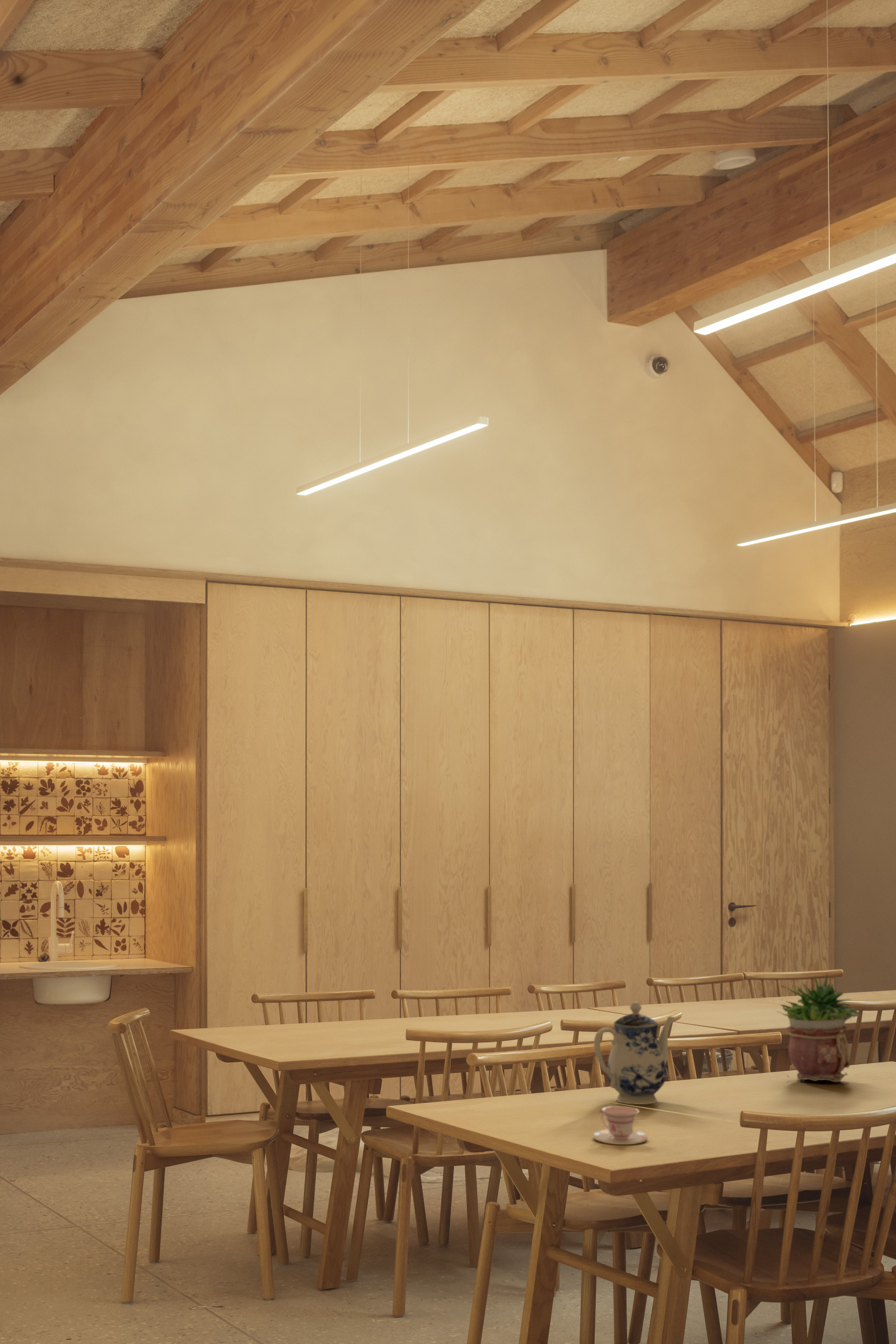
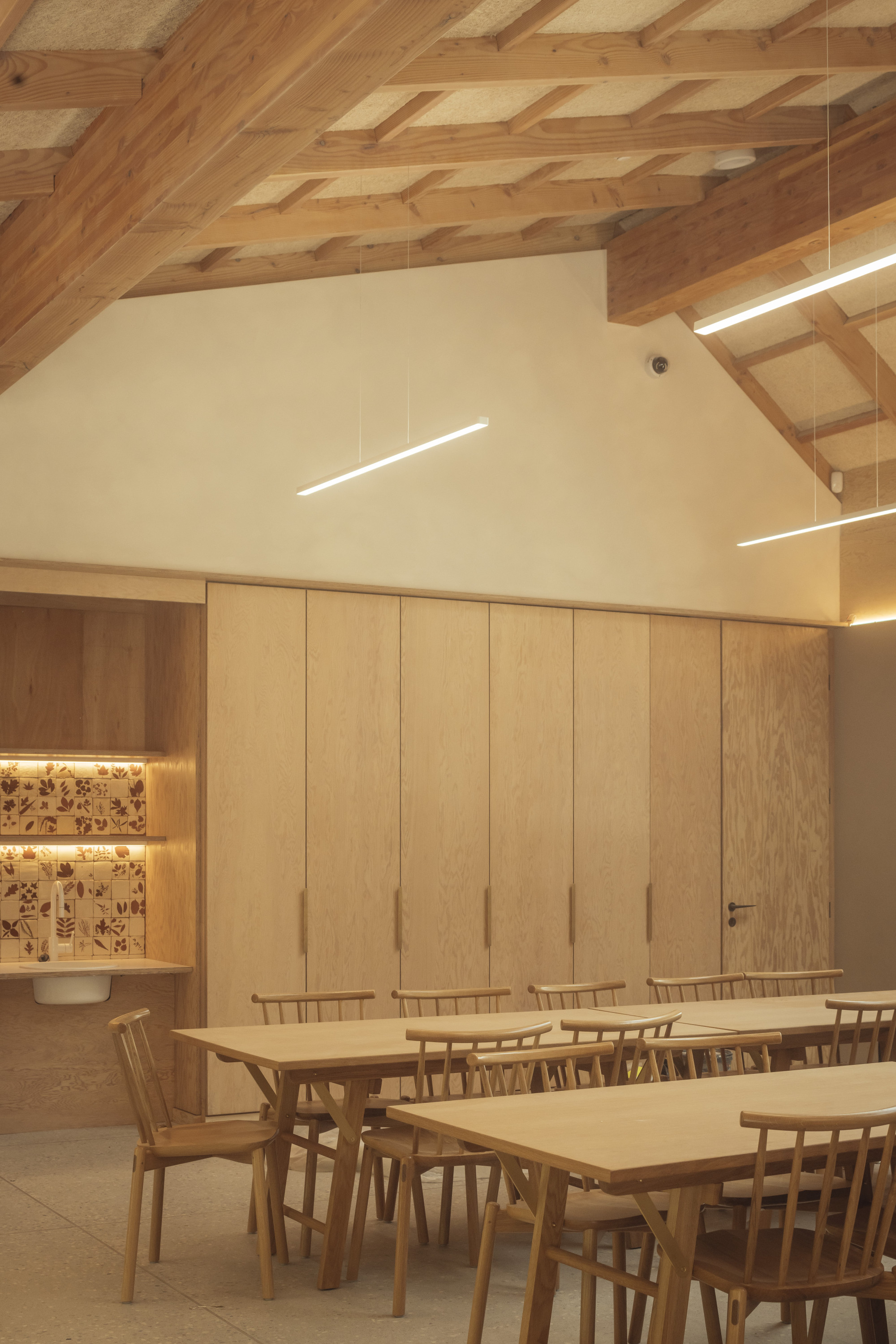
- teacup (620, 1124)
- teapot (636, 1051)
- potted plant (815, 1027)
